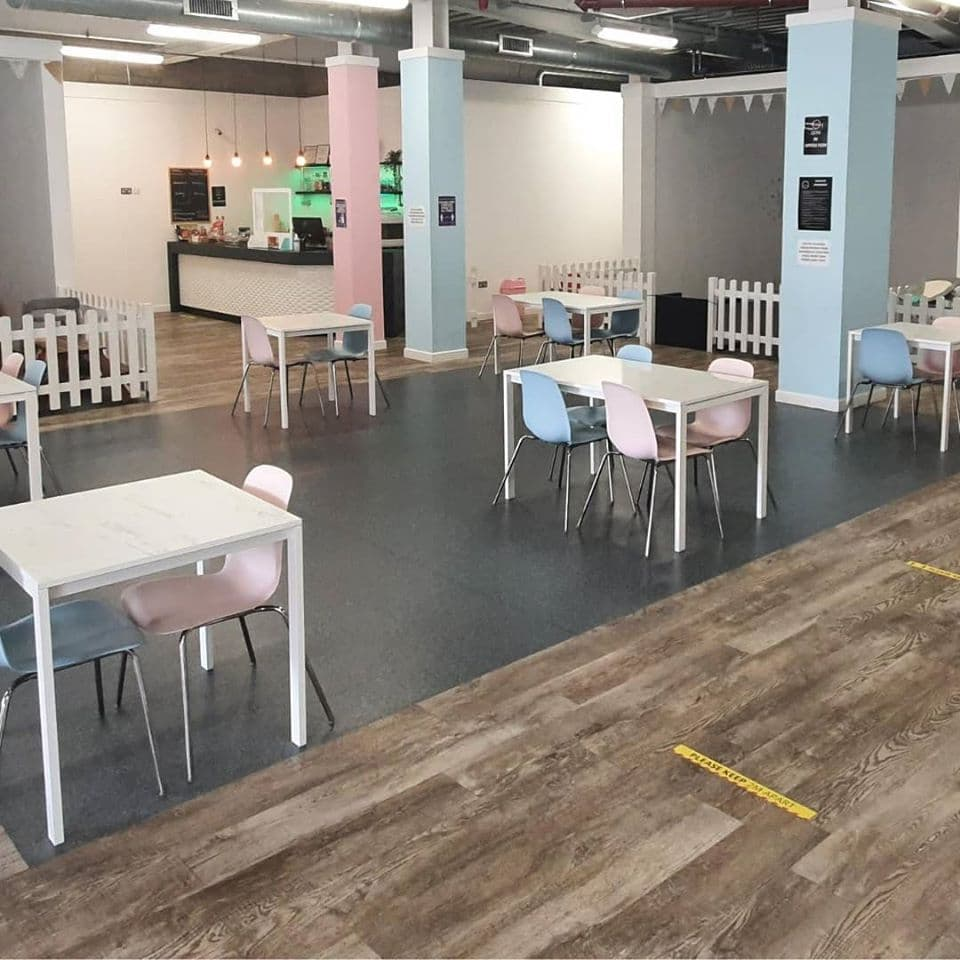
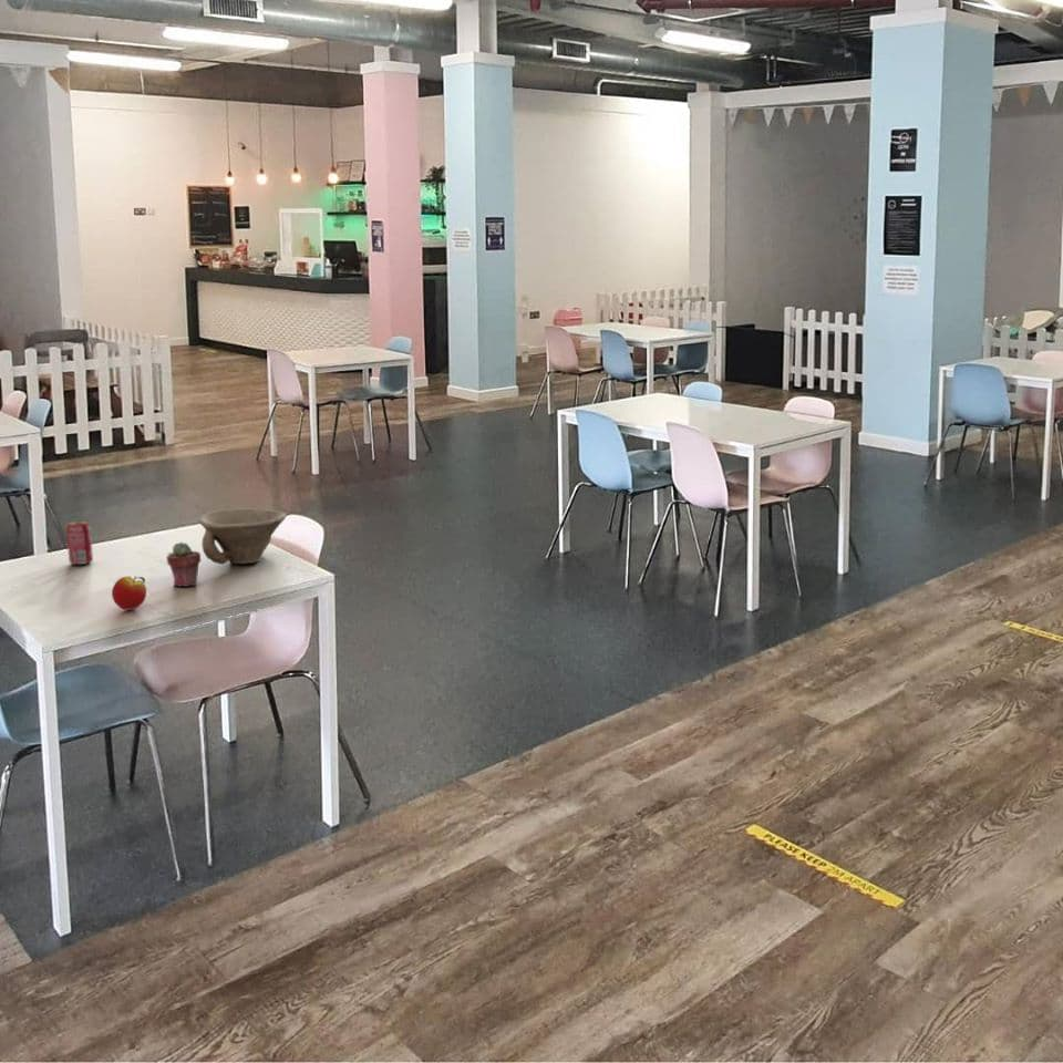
+ beverage can (79, 543)
+ apple (130, 592)
+ potted succulent (184, 563)
+ bowl (244, 537)
